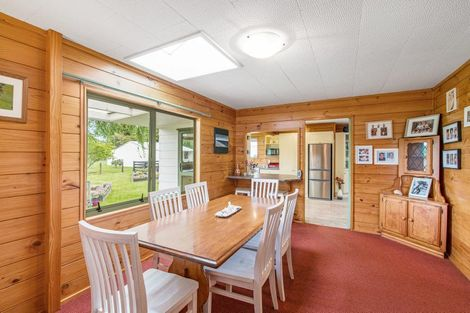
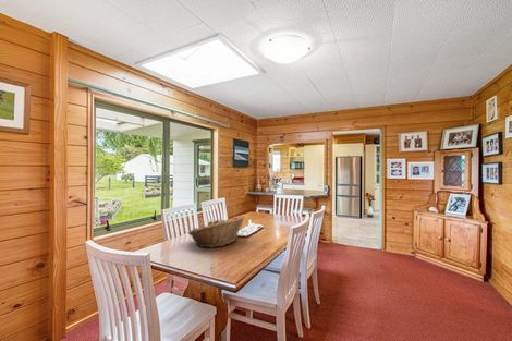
+ fruit basket (218, 229)
